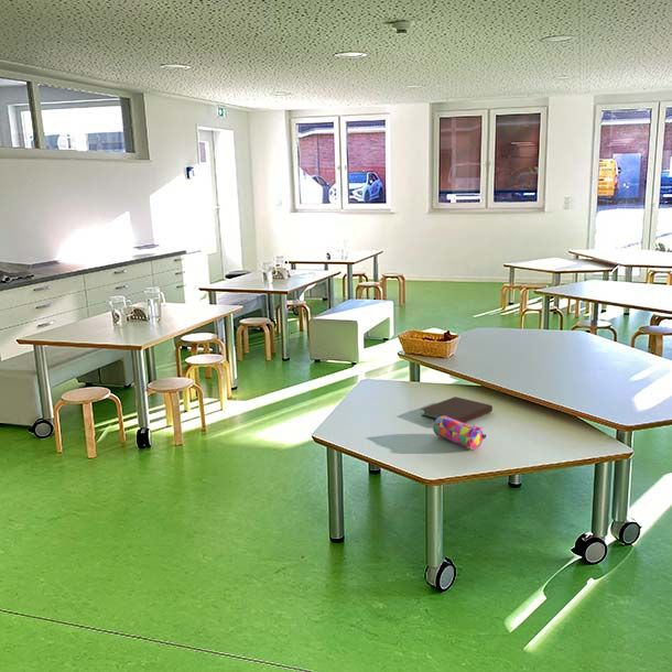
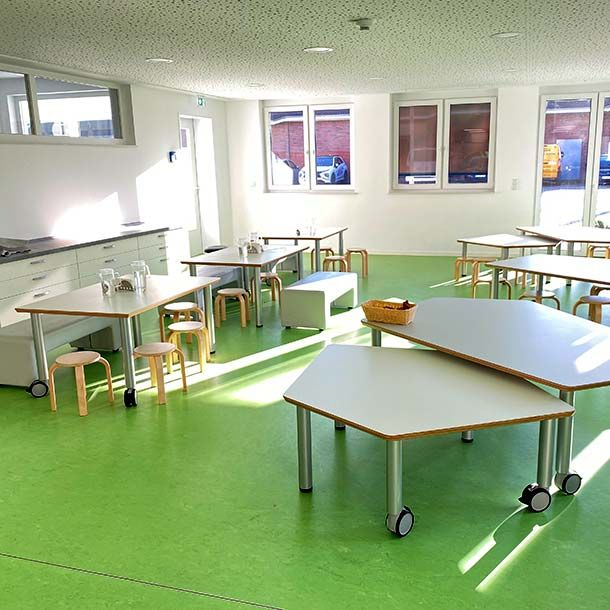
- pencil case (458, 431)
- notebook (456, 410)
